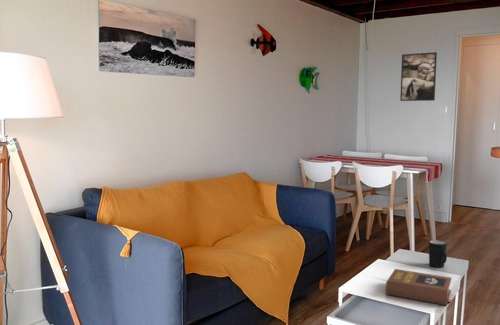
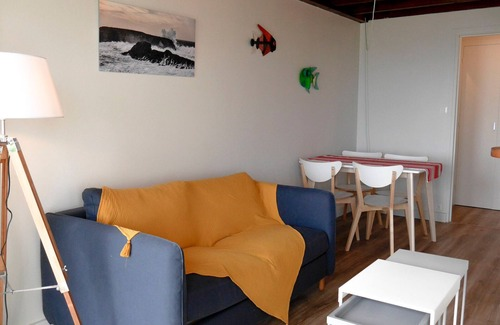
- mug (439, 255)
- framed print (418, 77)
- book (421, 286)
